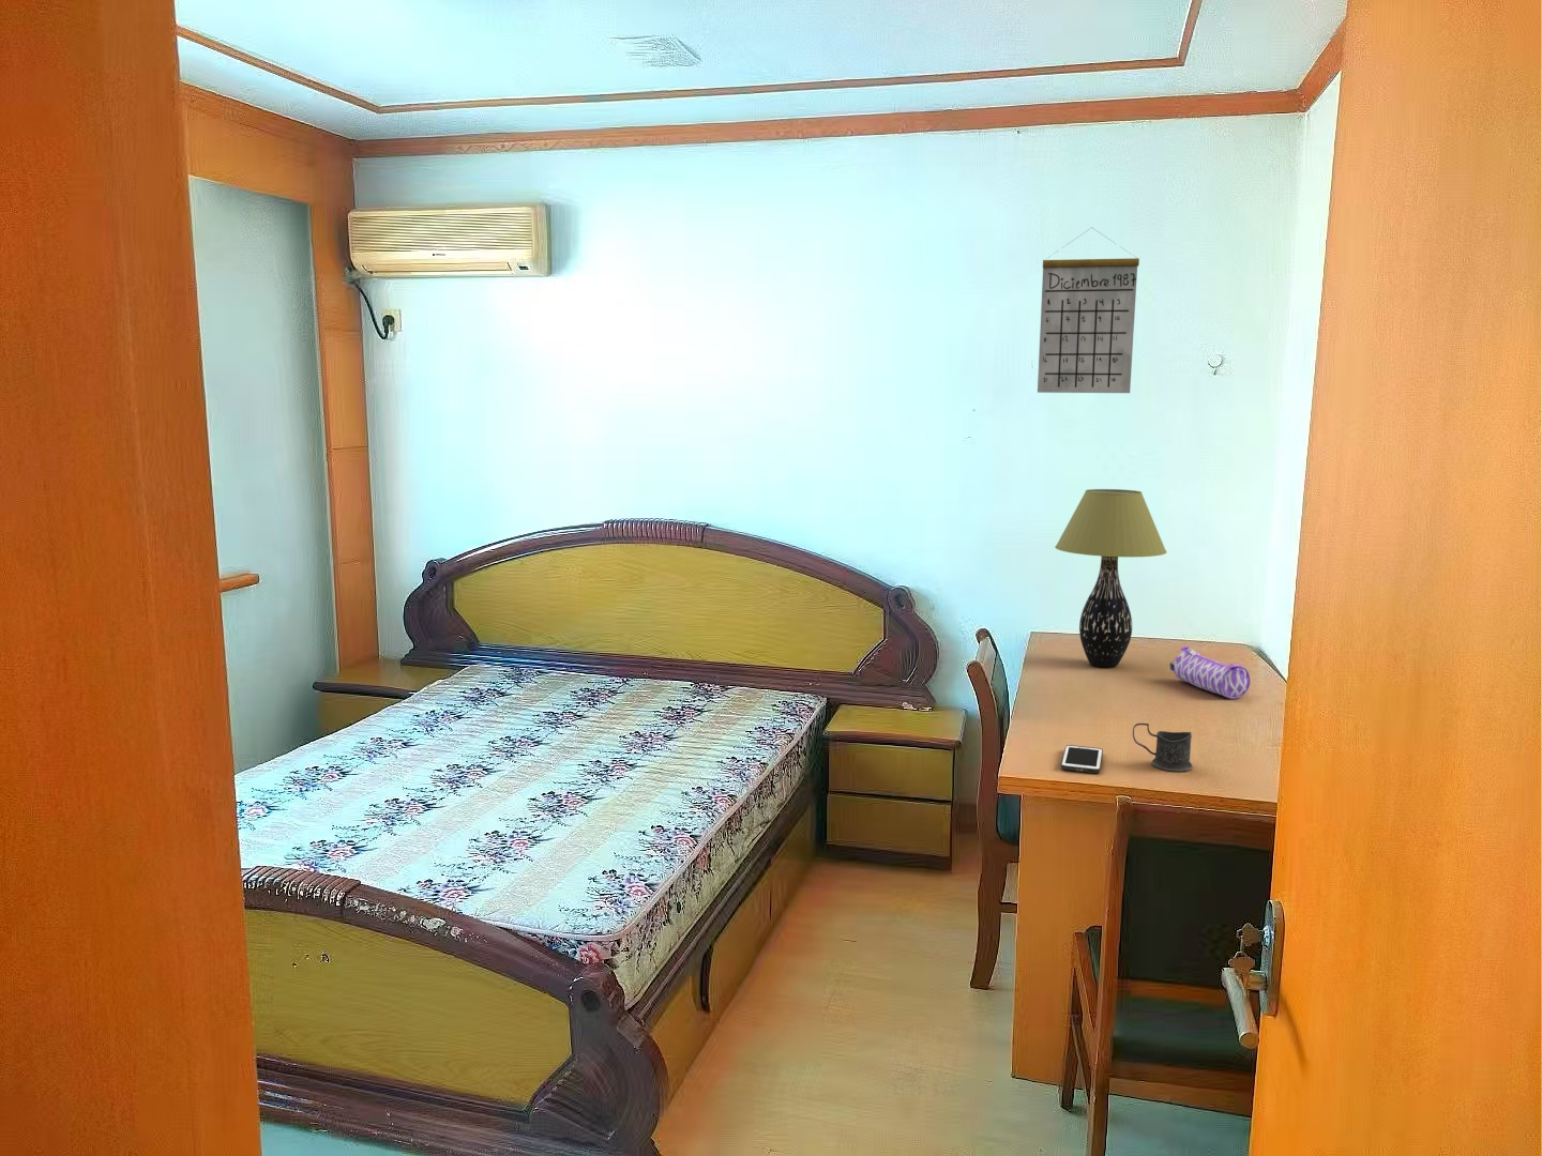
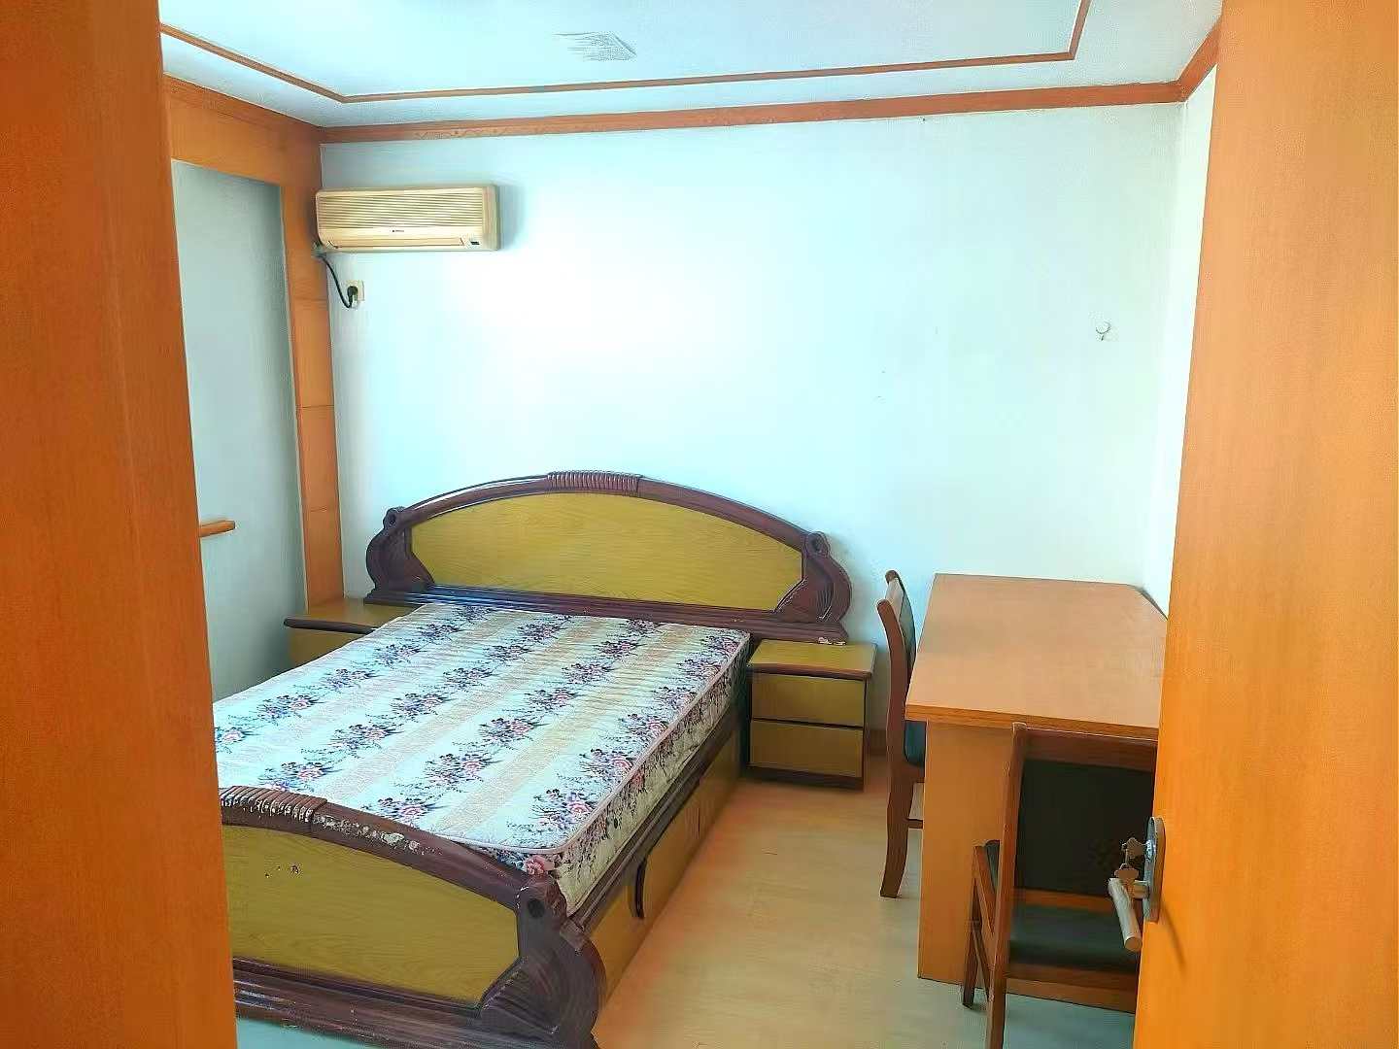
- pencil case (1211, 672)
- table lamp (1109, 579)
- cell phone (1082, 758)
- calendar (1087, 311)
- mug (1162, 744)
